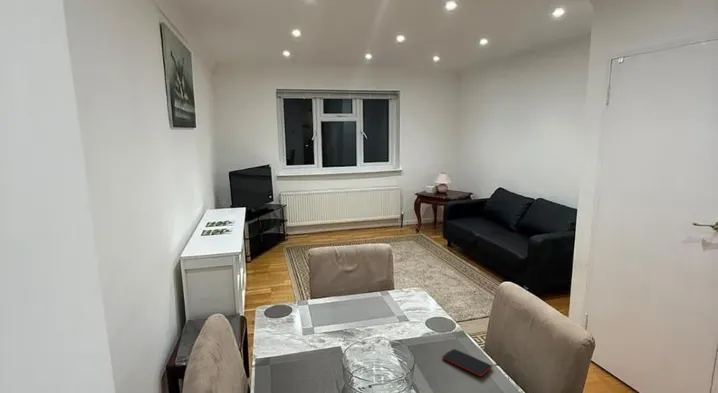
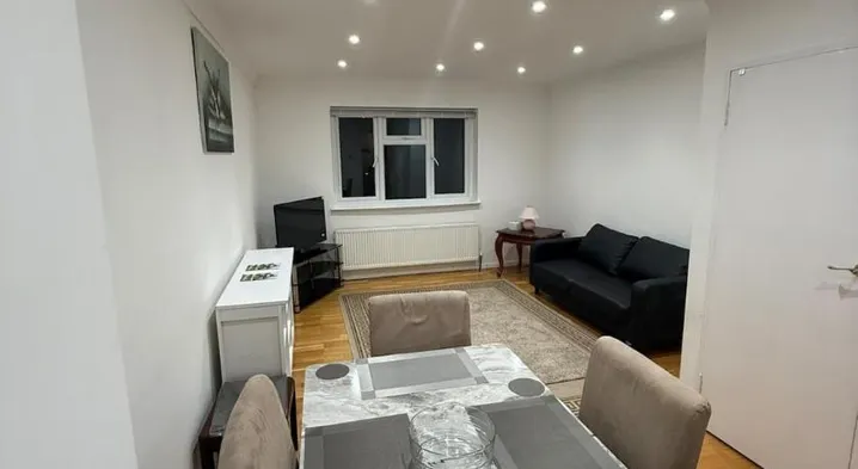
- smartphone (466, 361)
